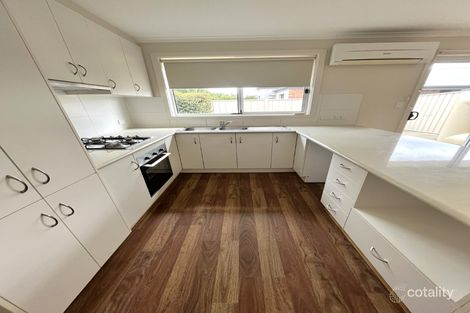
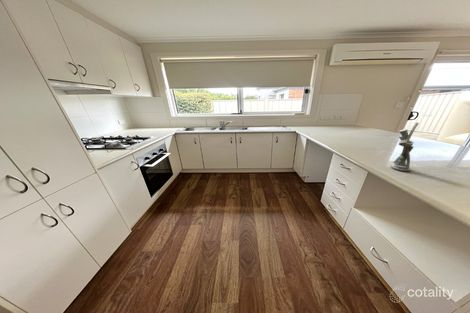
+ utensil holder (407, 146)
